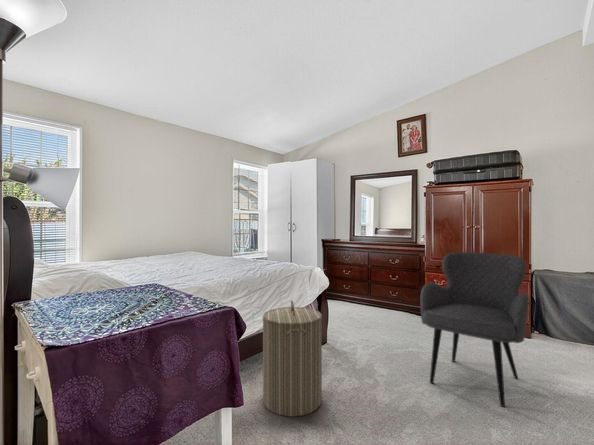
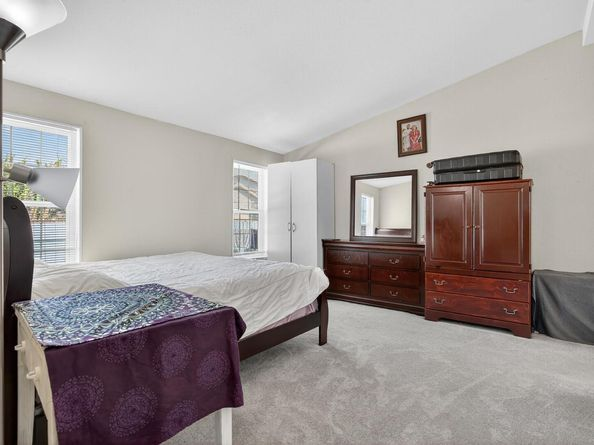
- armchair (474, 318)
- laundry hamper (292, 350)
